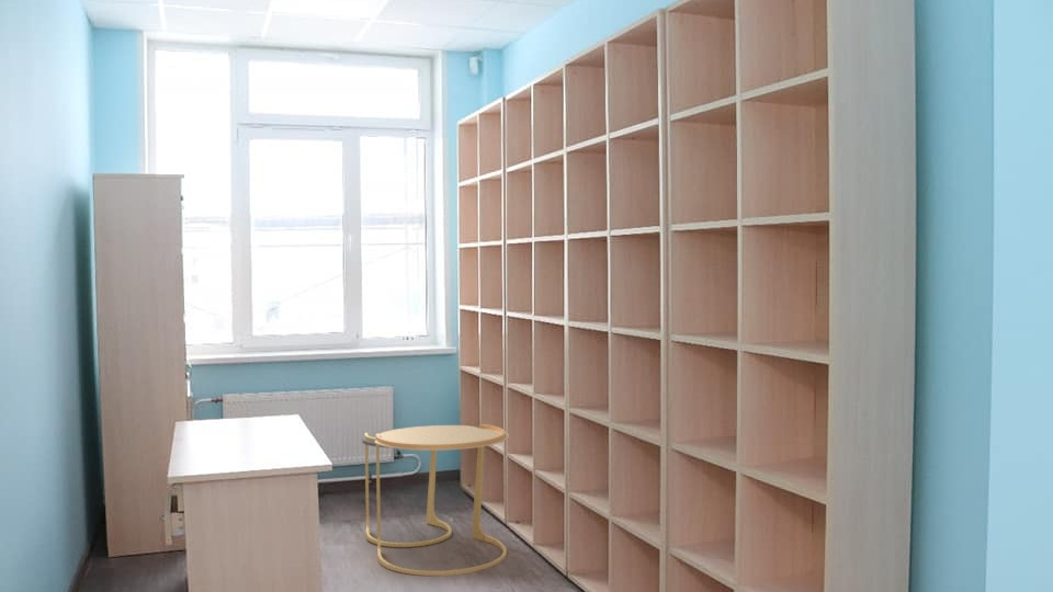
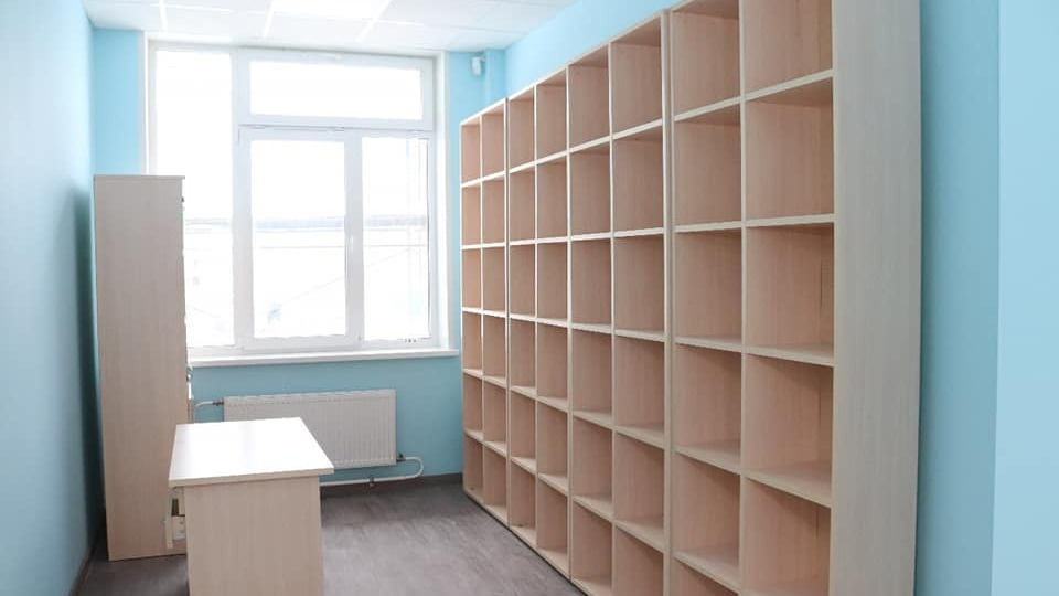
- side table (429, 487)
